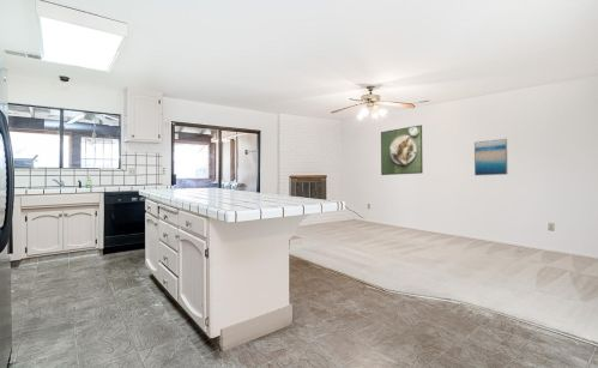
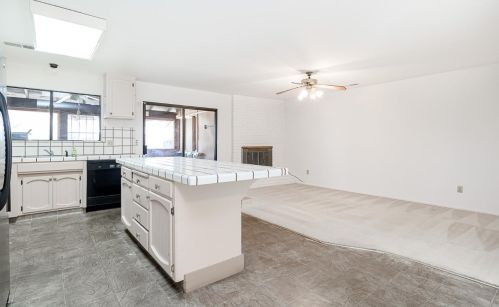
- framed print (400, 151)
- wall art (490, 157)
